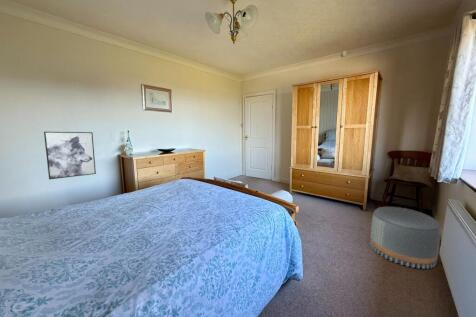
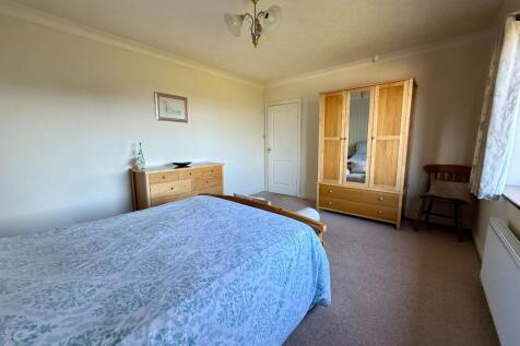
- wall art (71, 154)
- pouf (402, 231)
